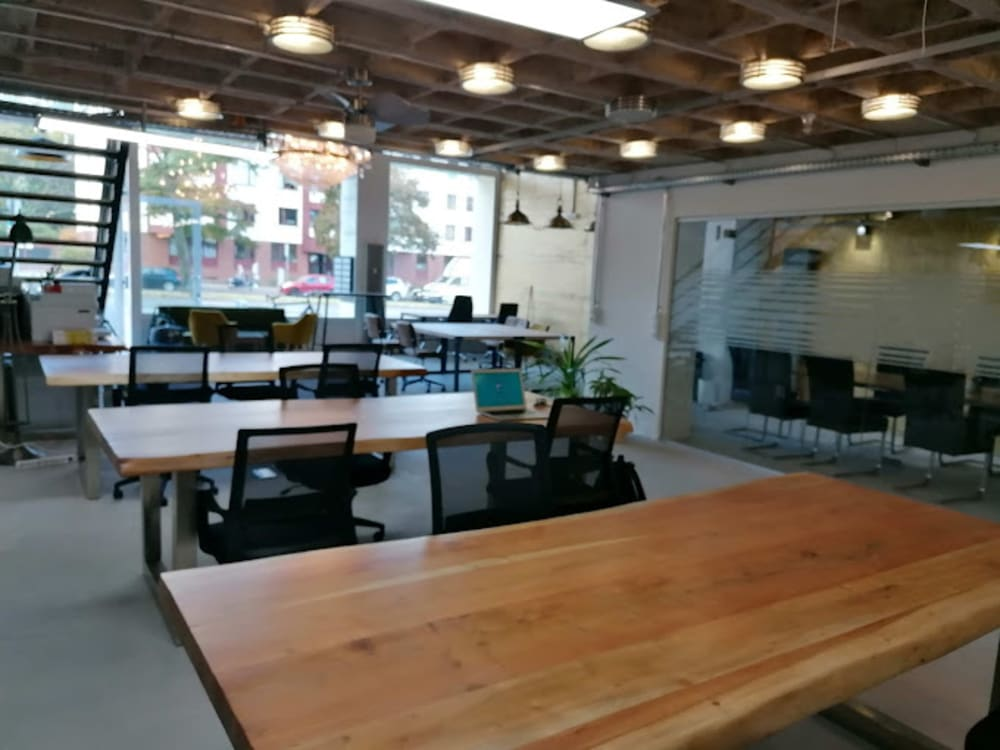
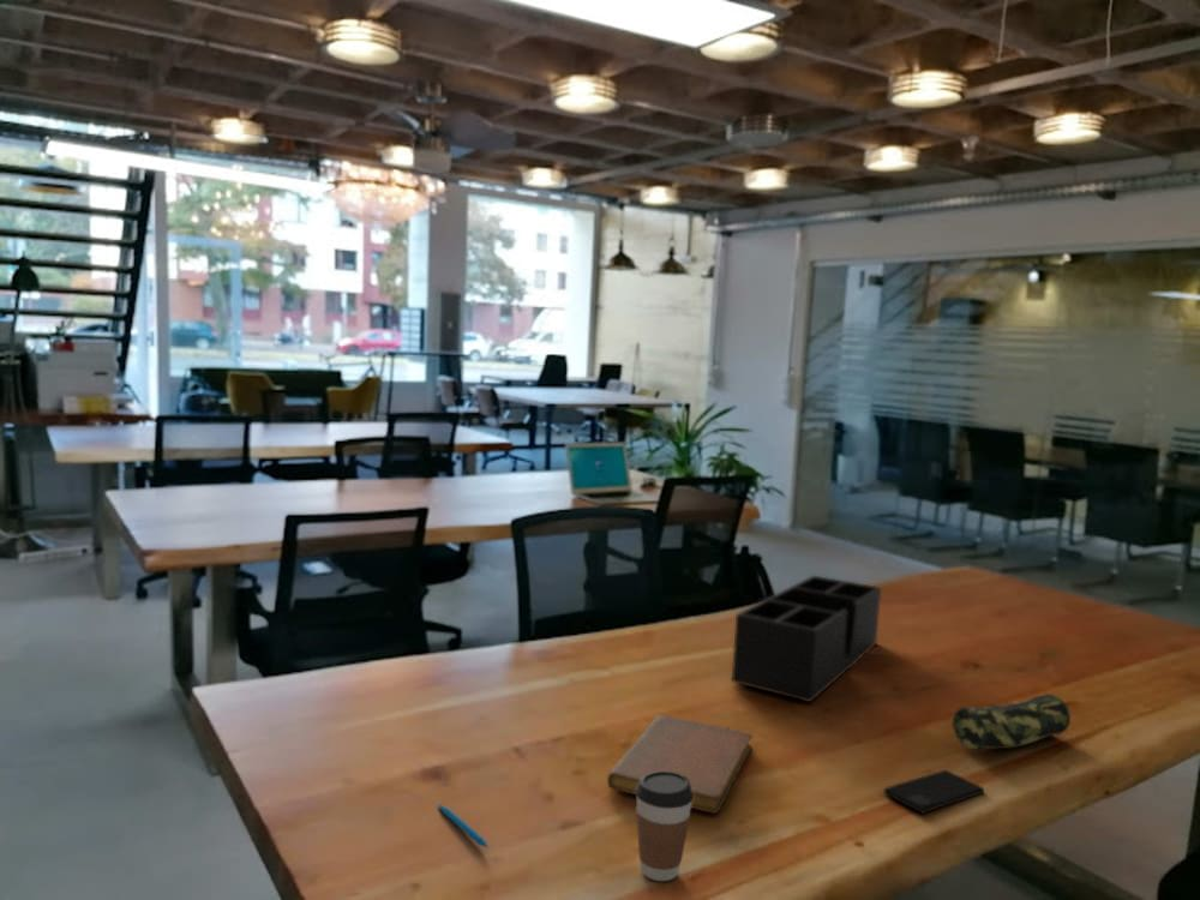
+ pen (461, 823)
+ desk organizer (811, 630)
+ coffee cup (661, 826)
+ smartphone (934, 790)
+ pencil case (1009, 722)
+ notebook (684, 758)
